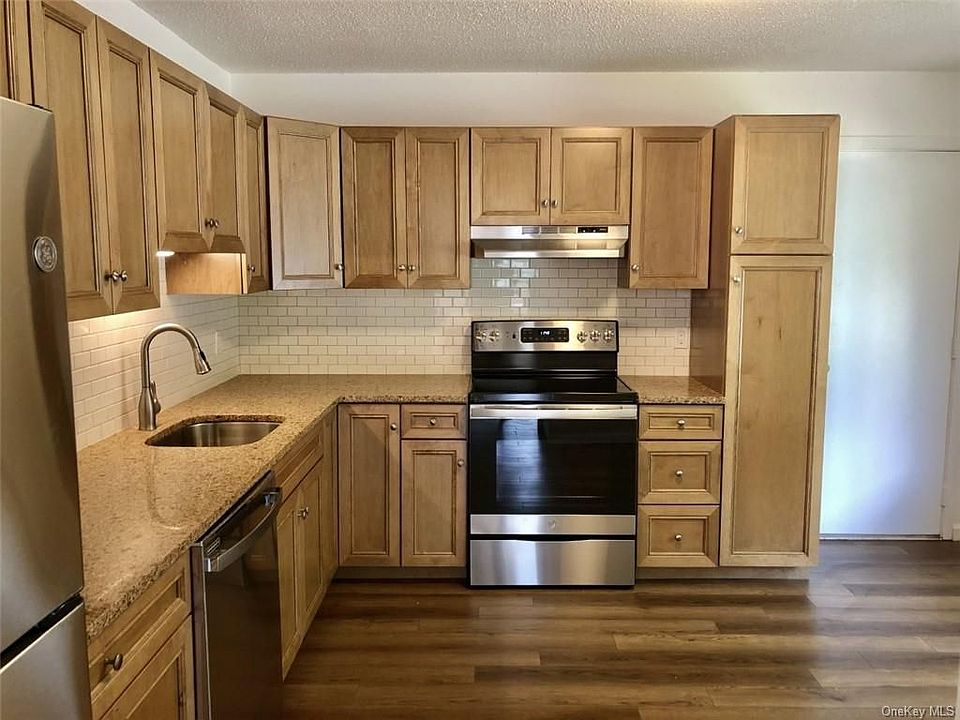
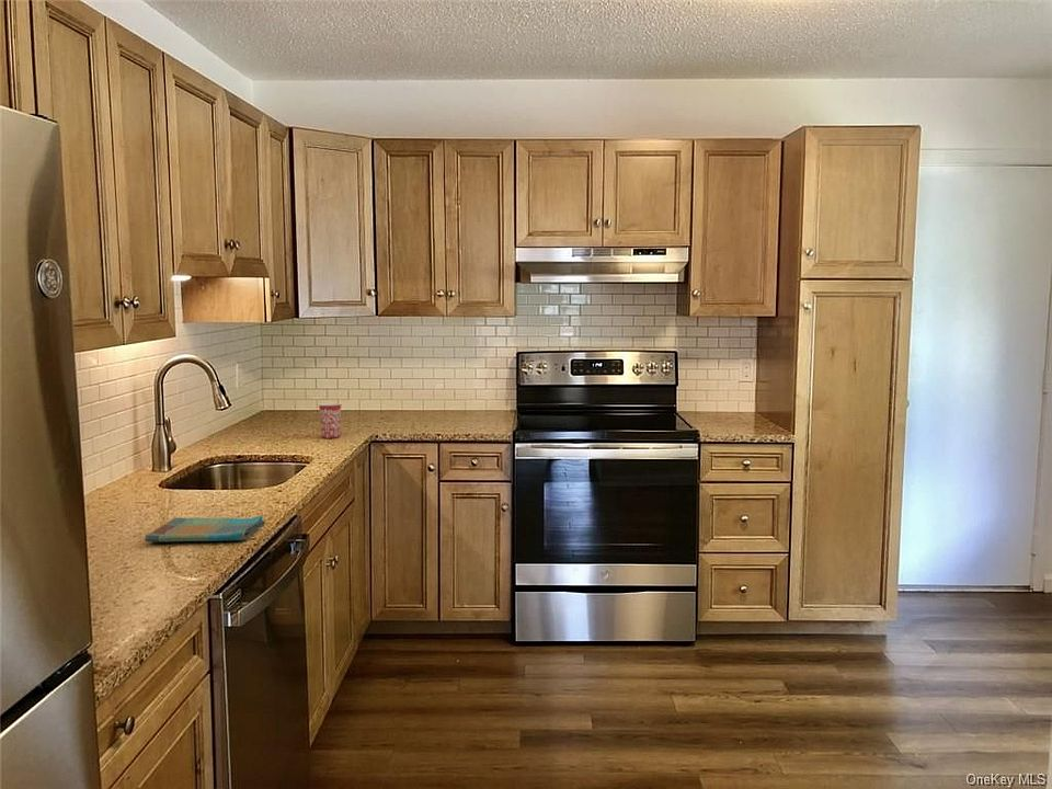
+ mug (332, 420)
+ dish towel (207, 528)
